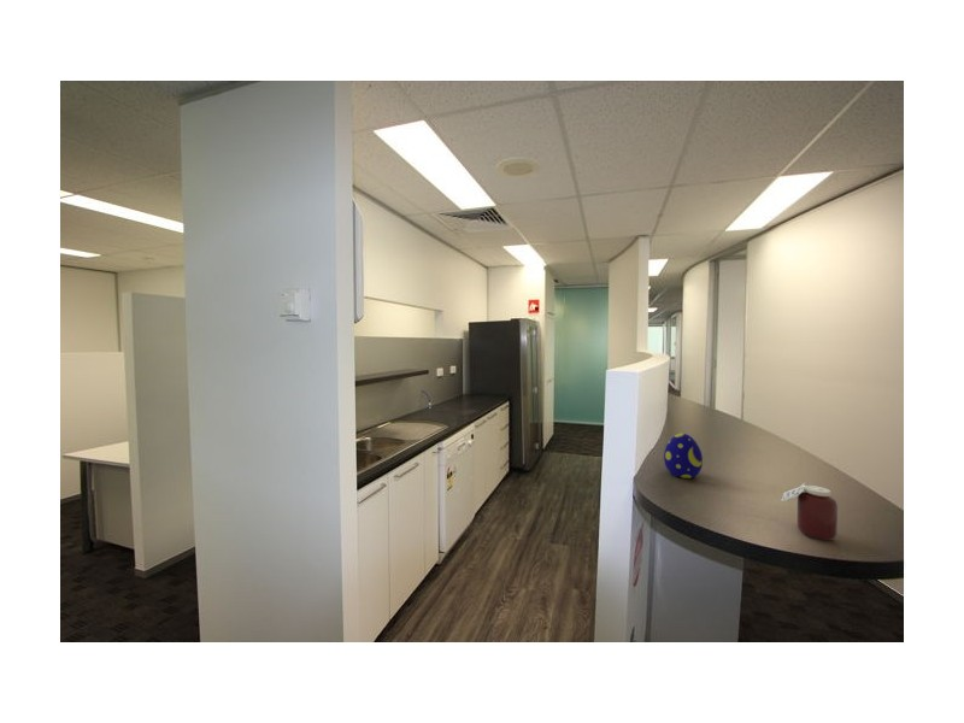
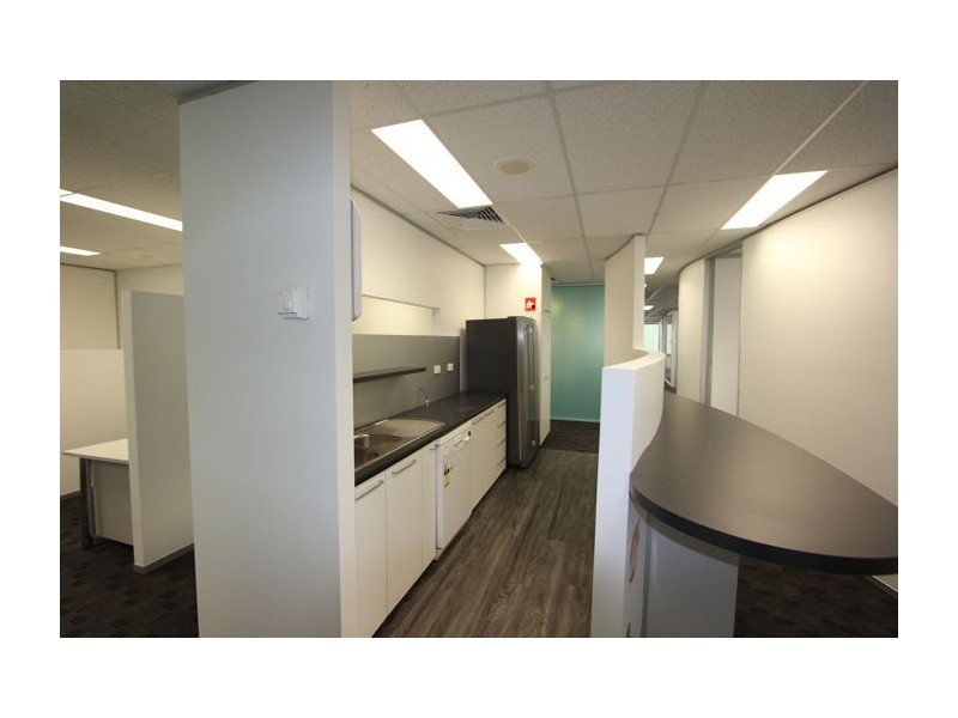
- decorative egg (682, 453)
- jar (807, 509)
